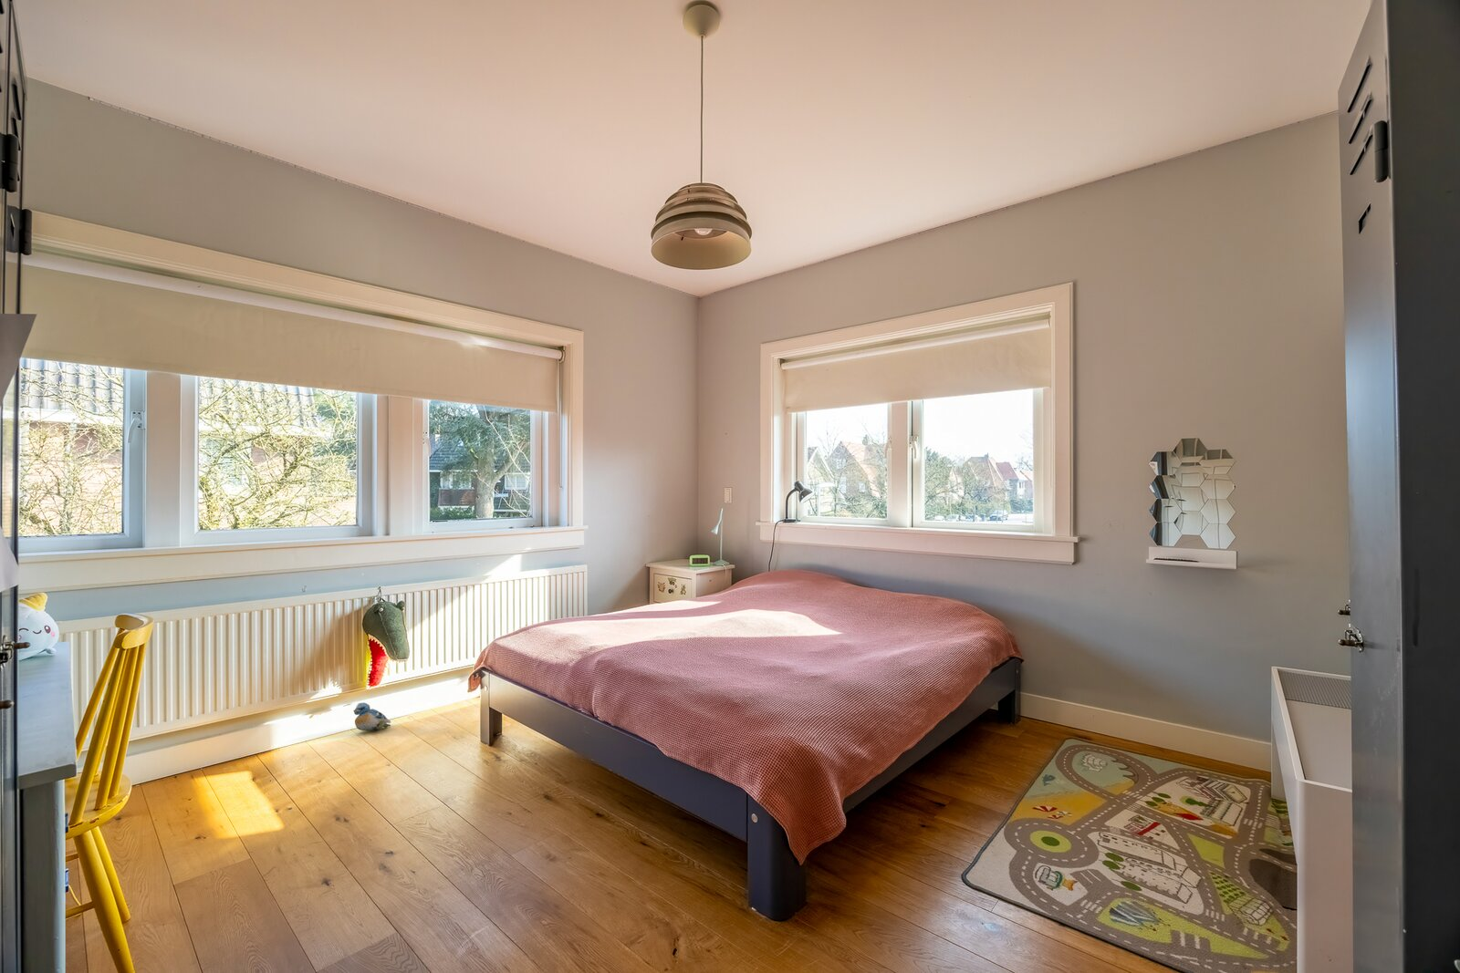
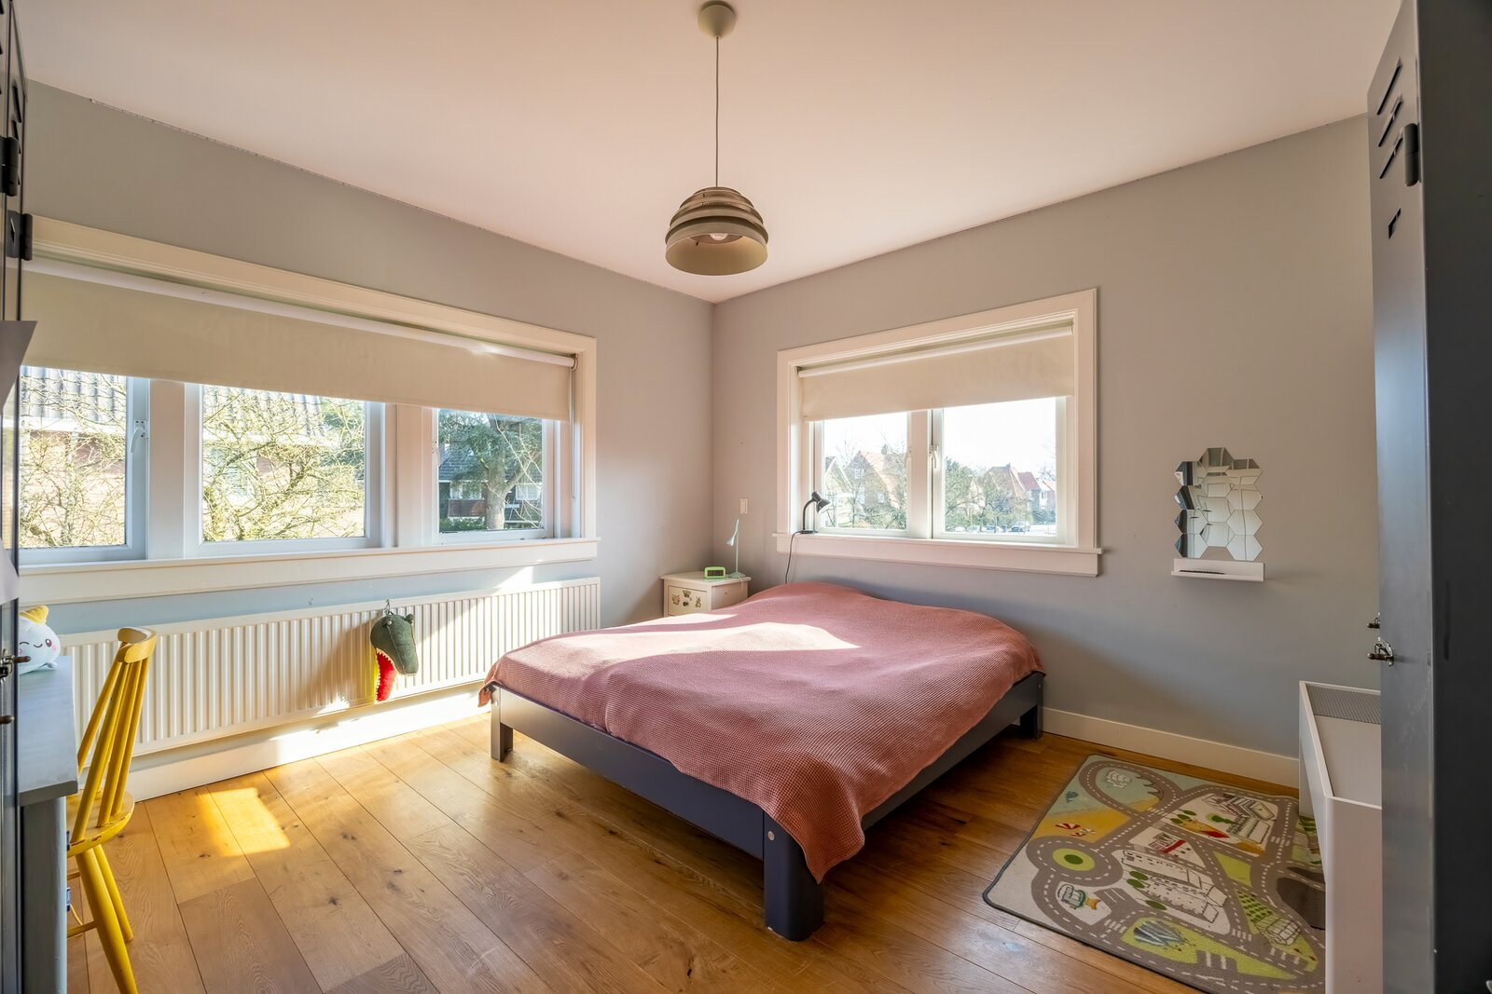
- plush toy (373, 716)
